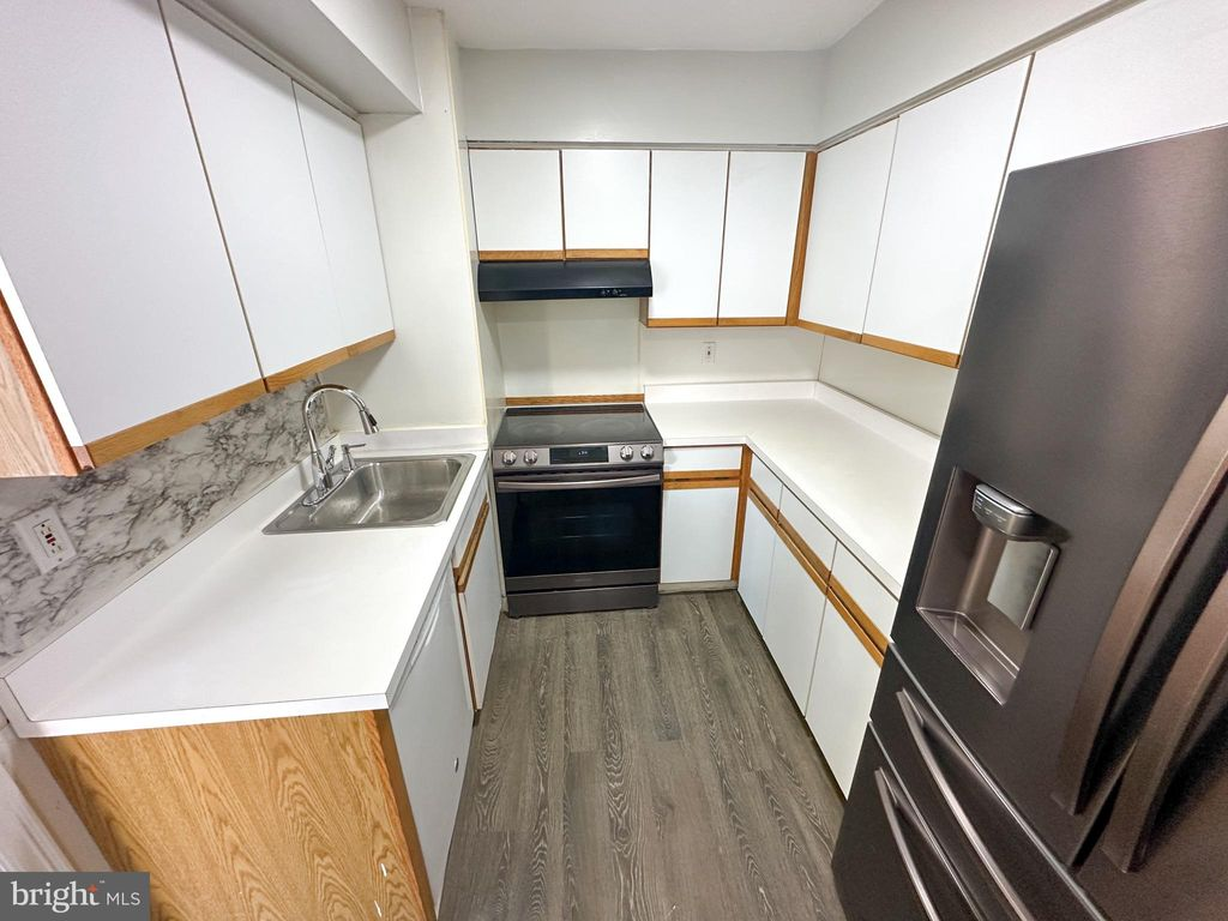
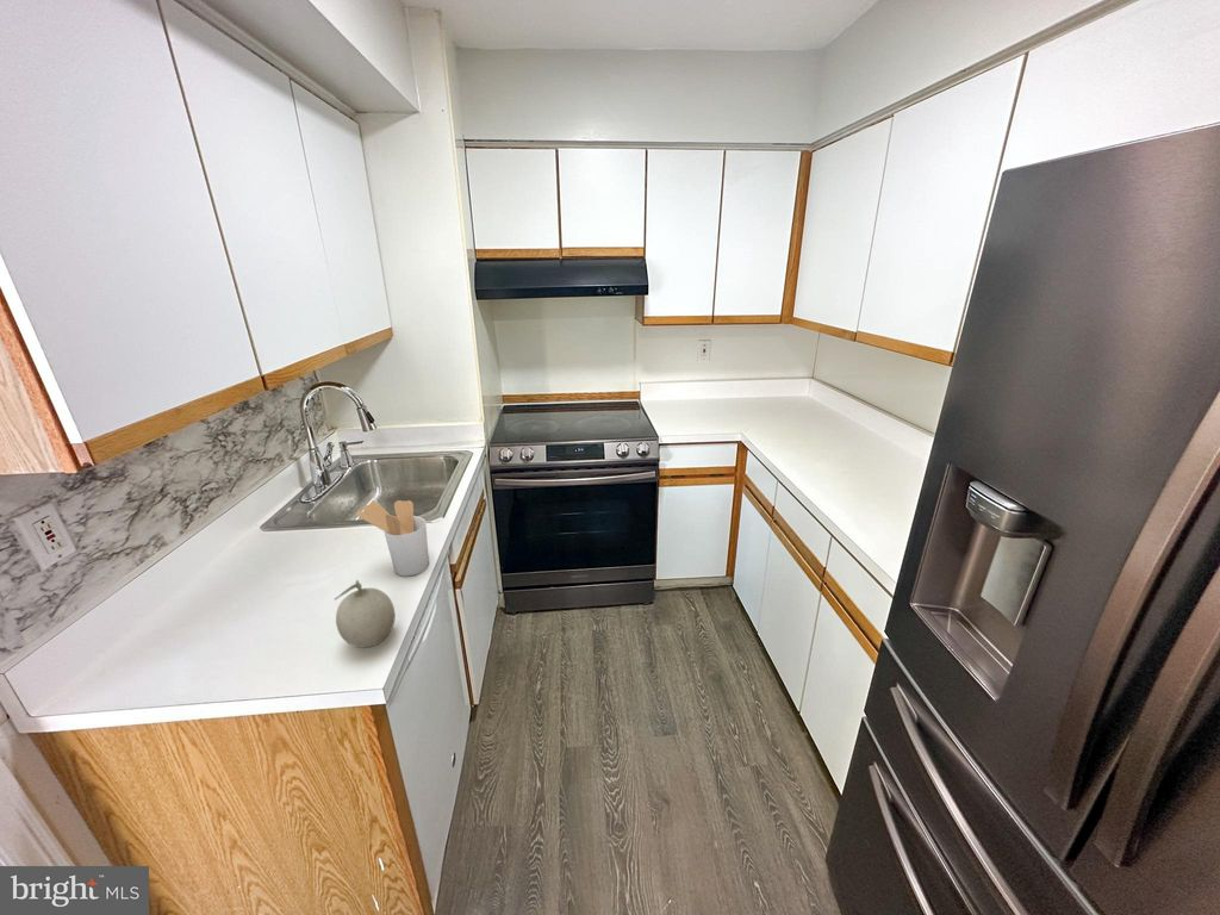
+ utensil holder (396, 536)
+ fruit (363, 609)
